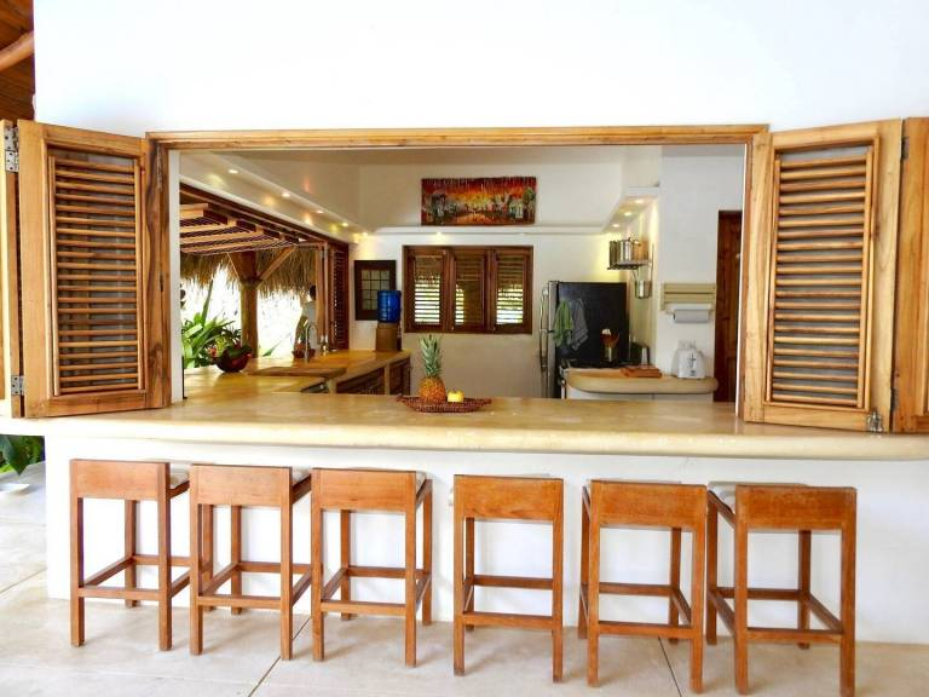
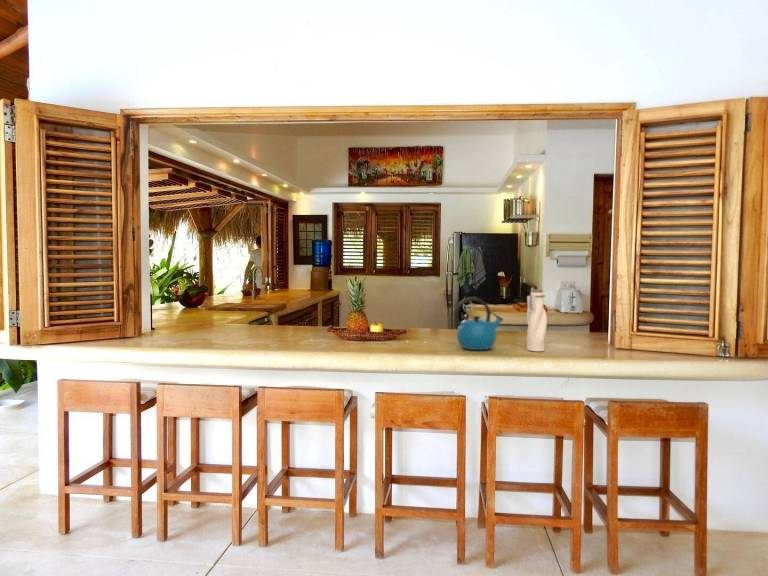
+ water bottle (536, 320)
+ kettle (478, 322)
